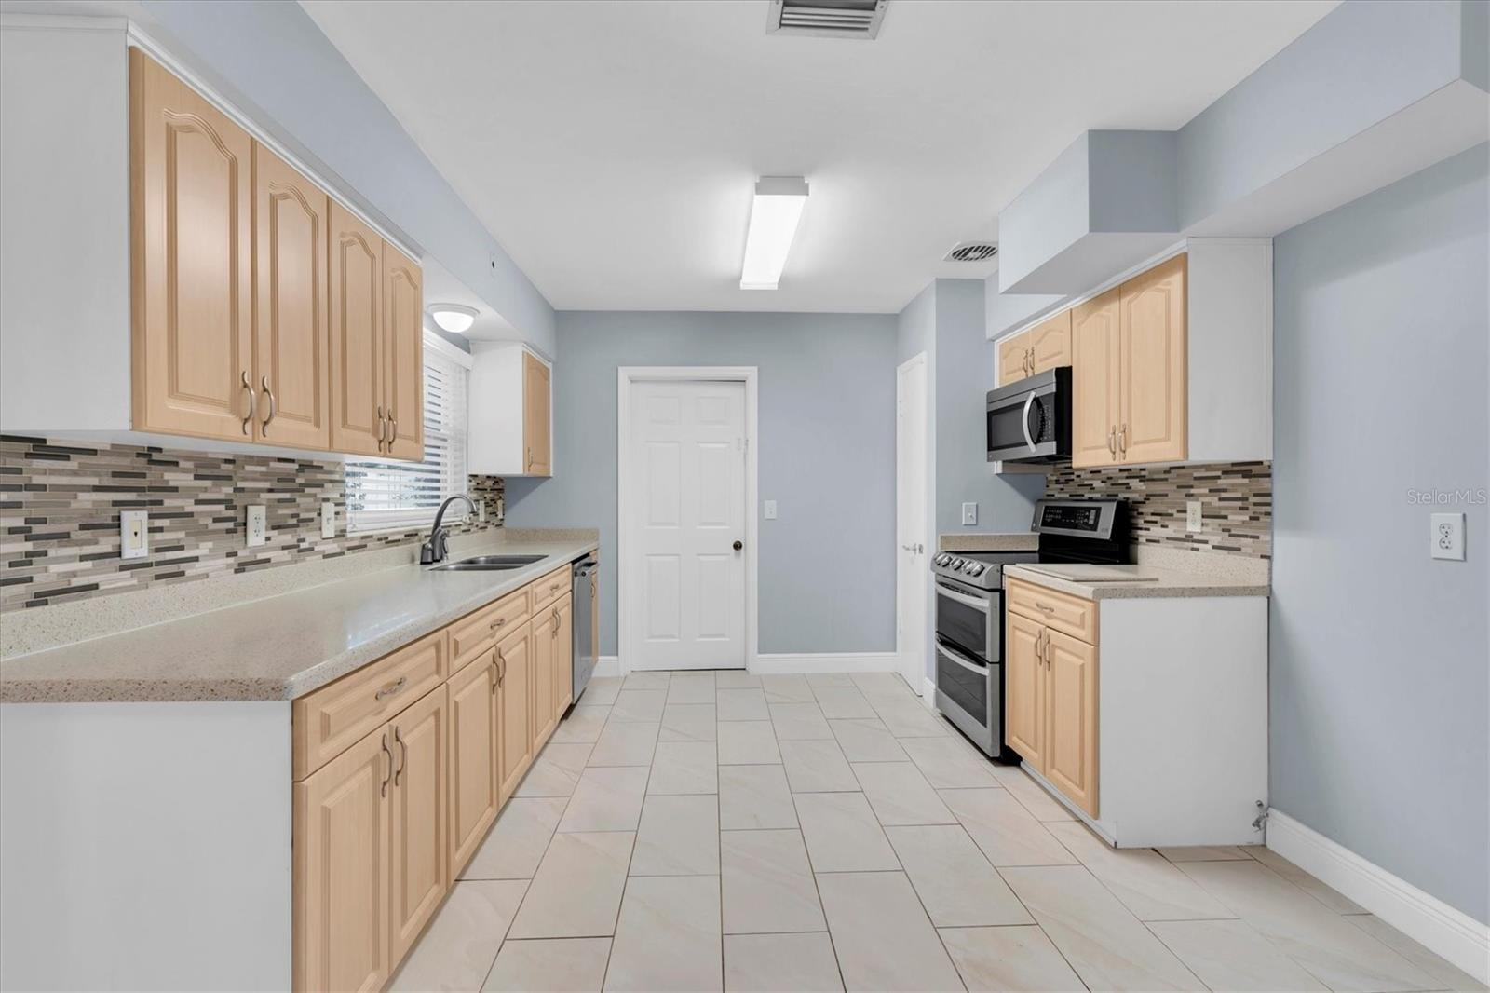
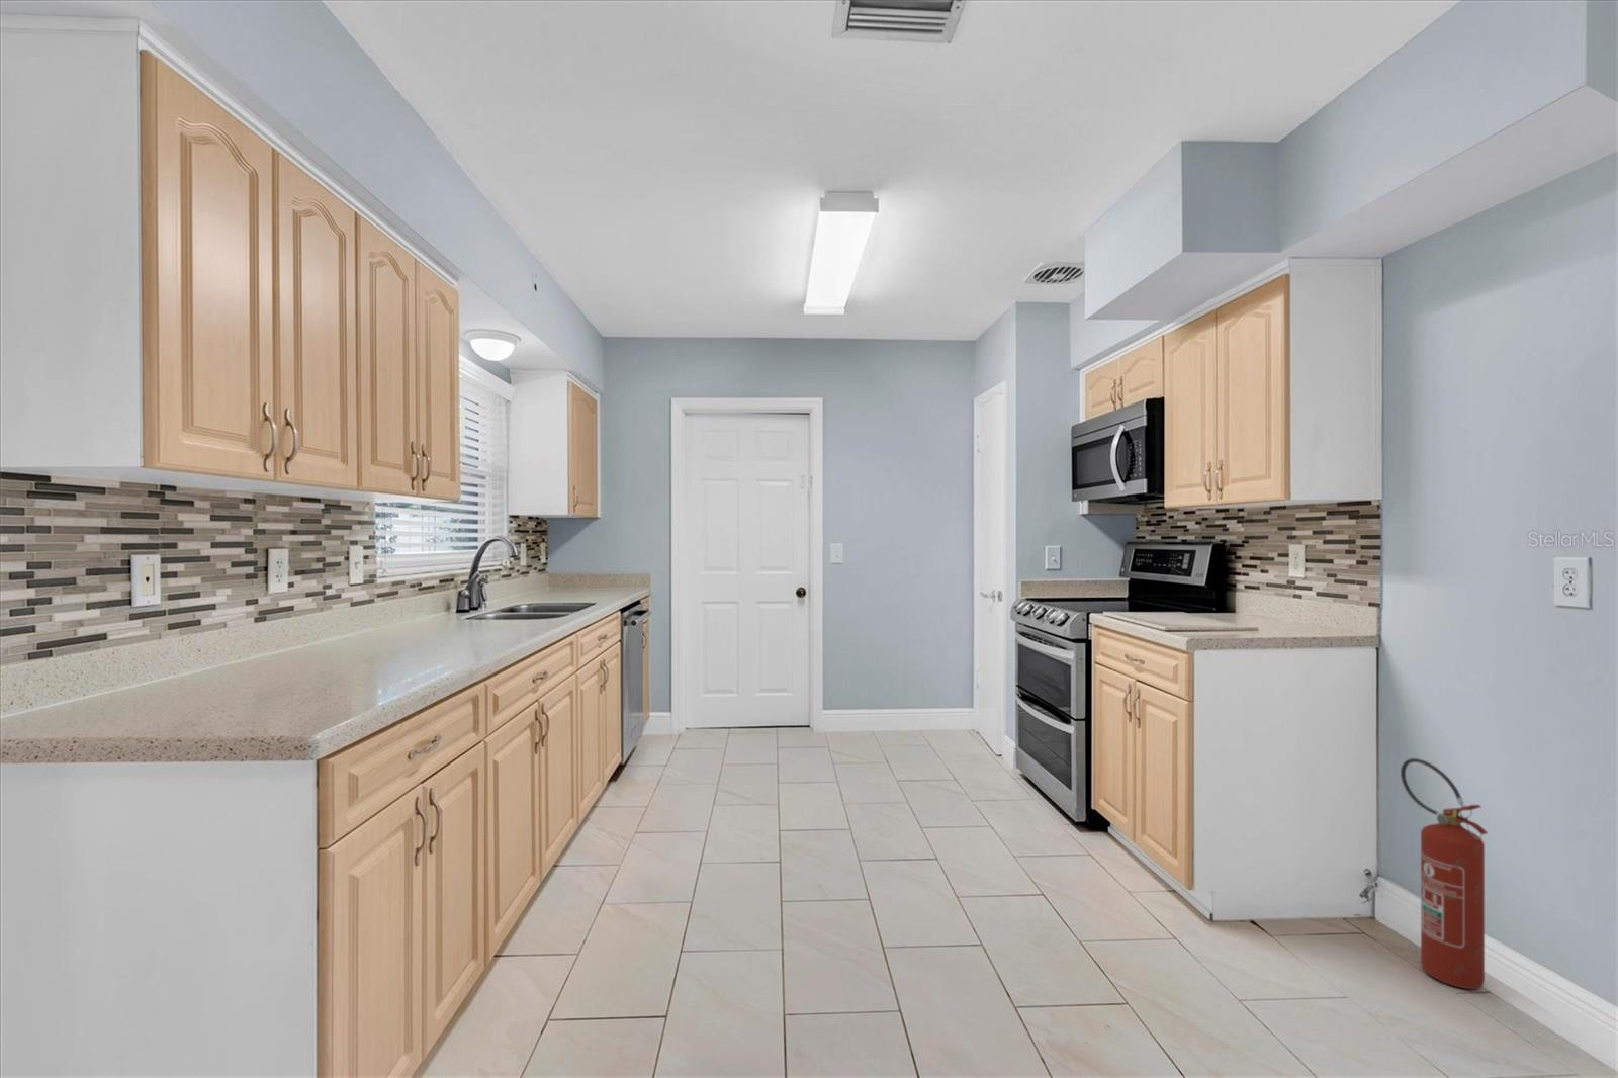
+ fire extinguisher (1440, 866)
